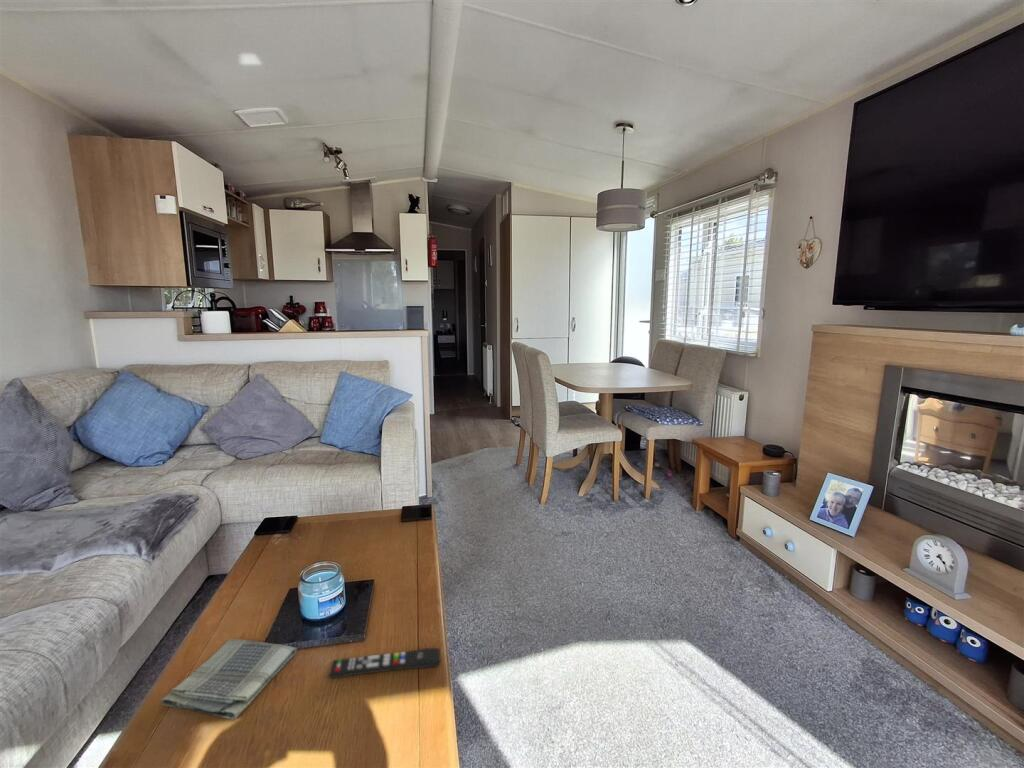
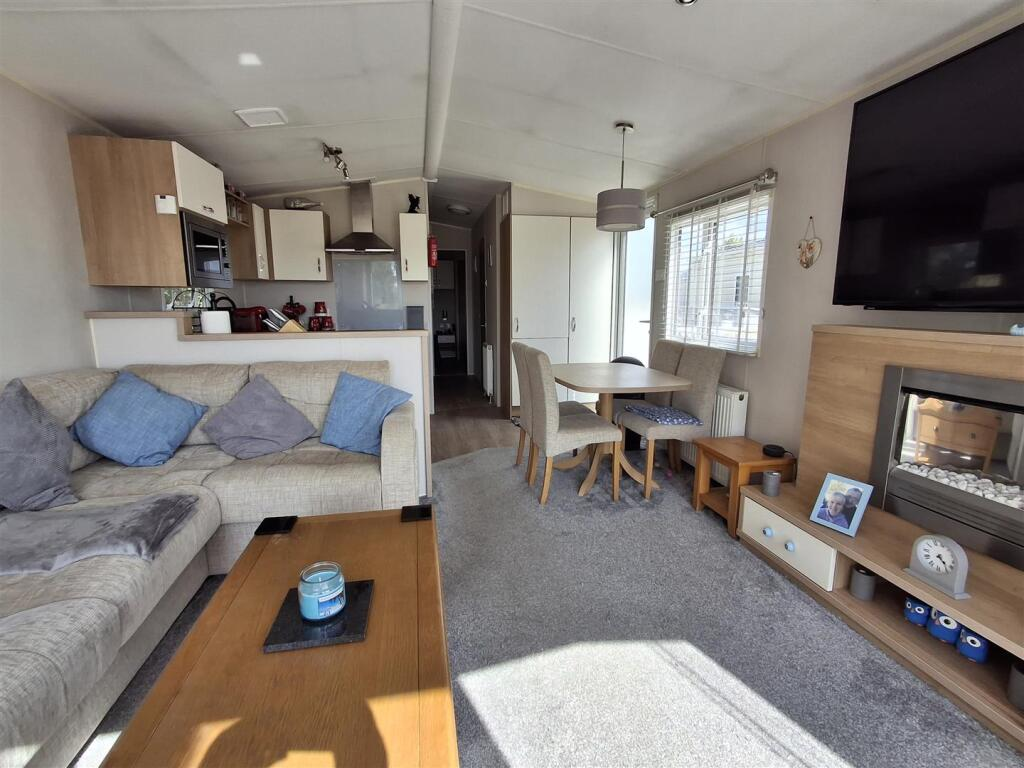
- dish towel (232, 672)
- remote control (386, 662)
